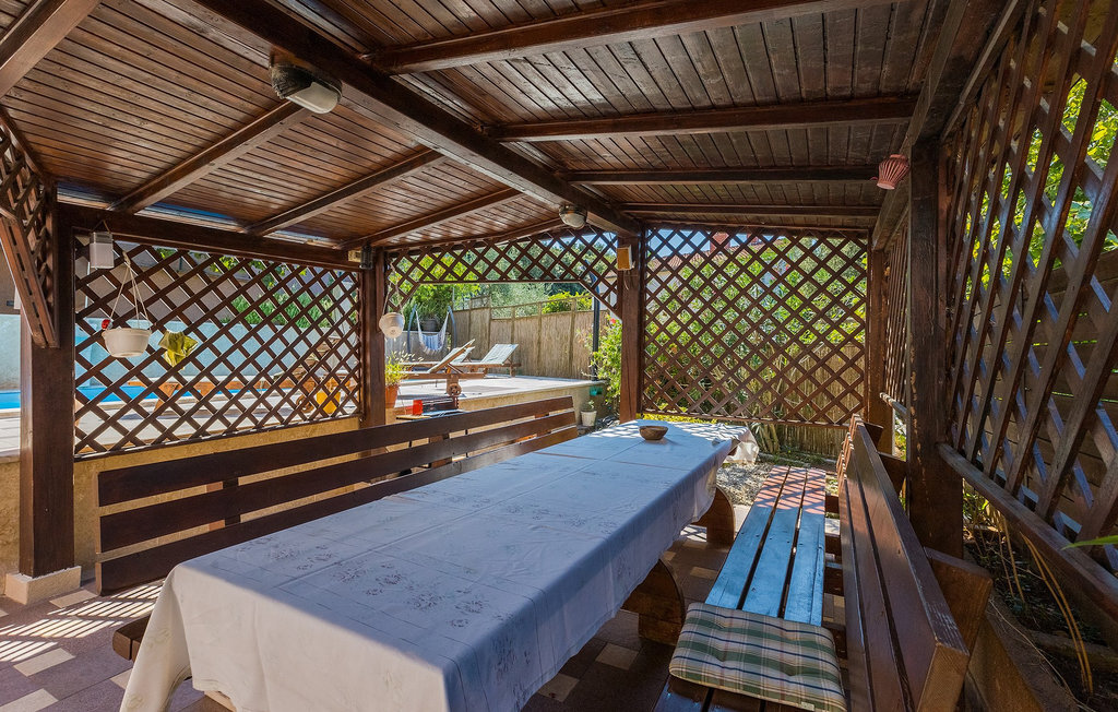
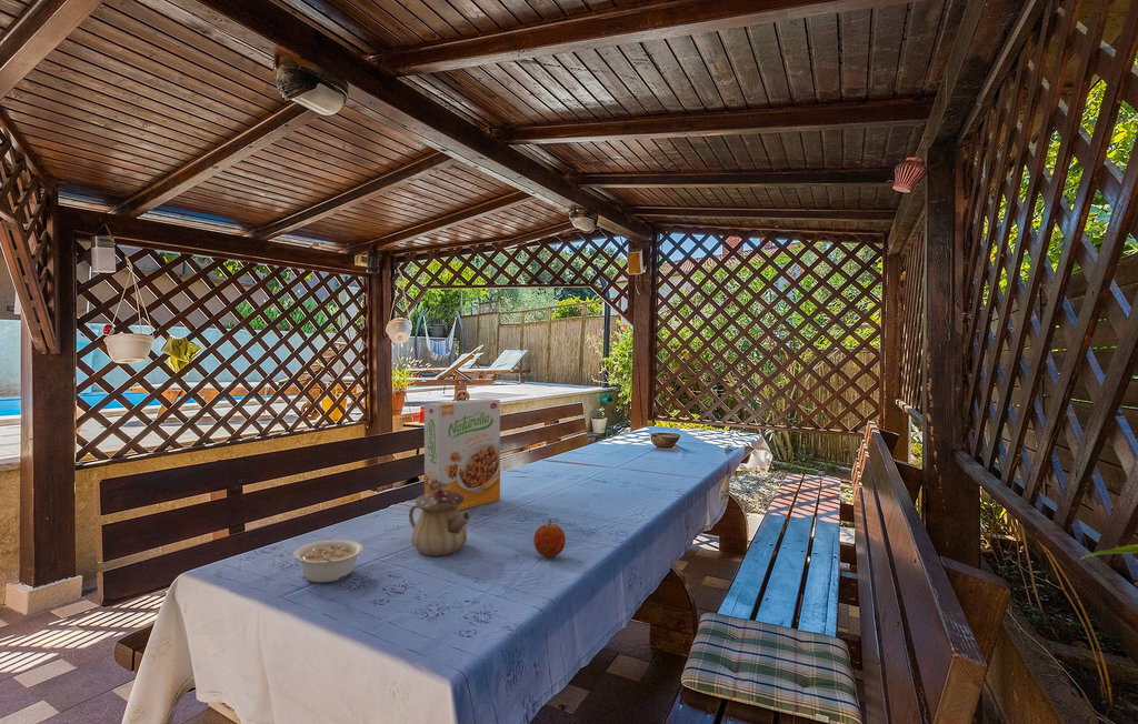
+ teapot (437, 513)
+ legume (330, 560)
+ cereal box (463, 453)
+ fruit (549, 537)
